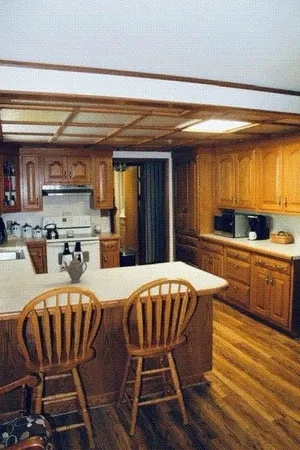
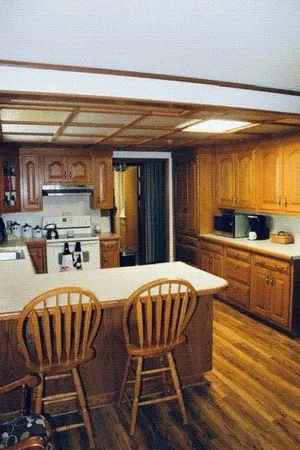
- chinaware (75, 268)
